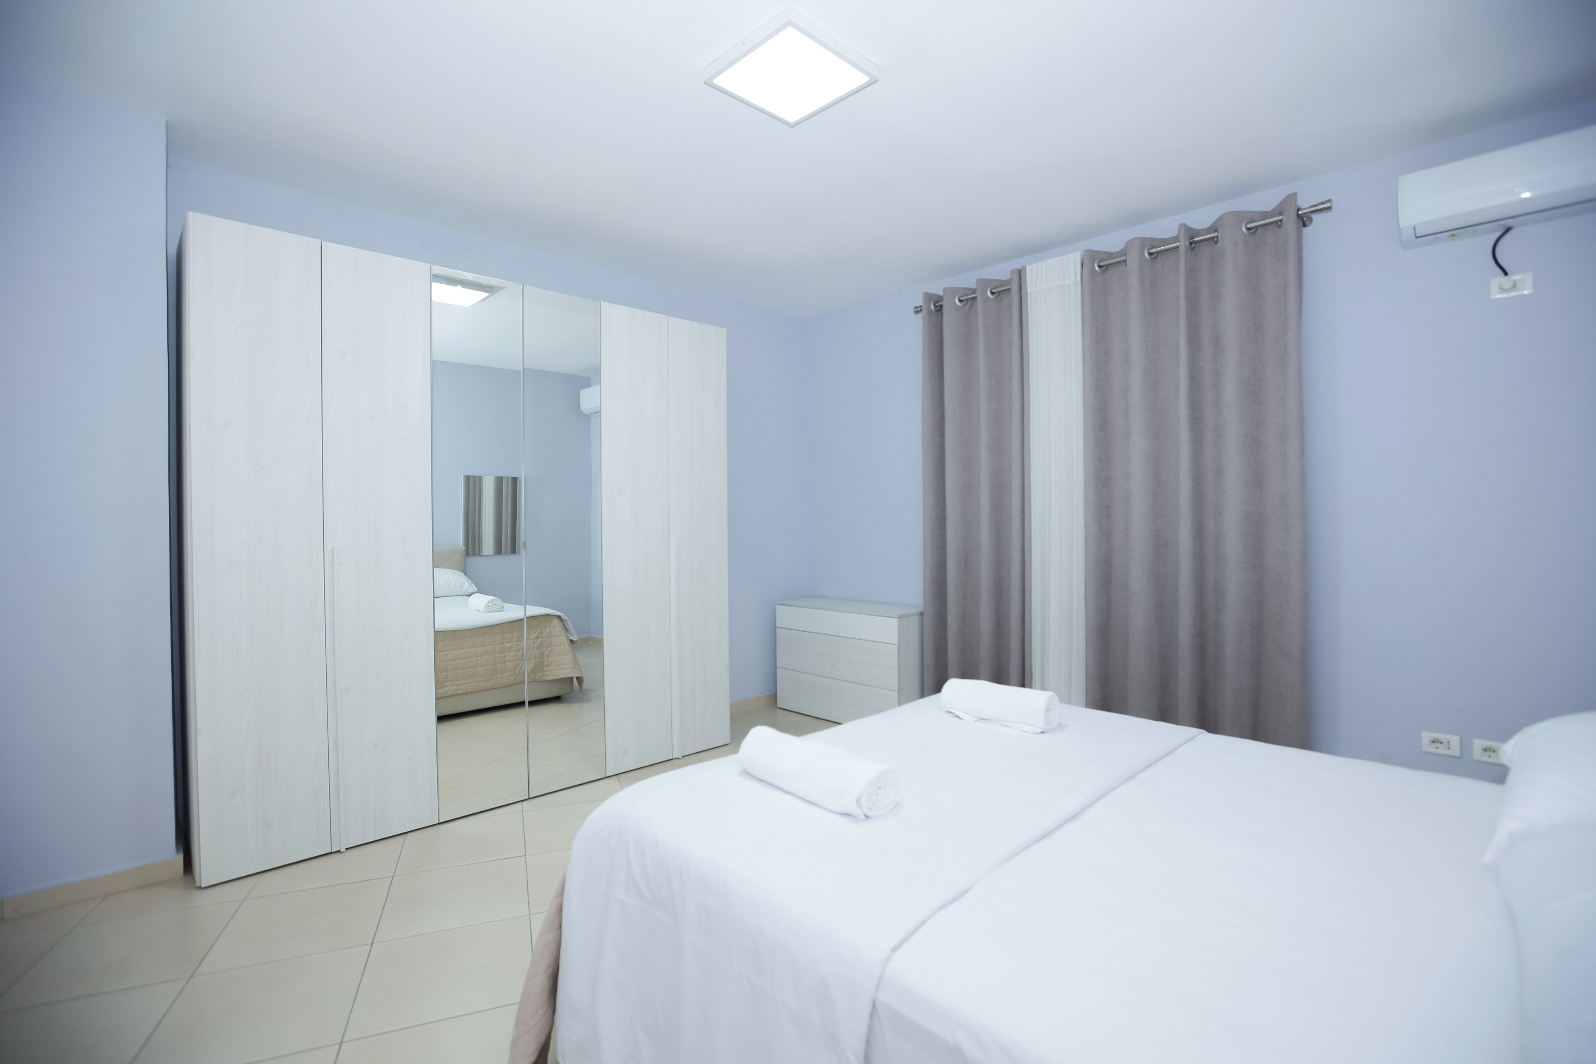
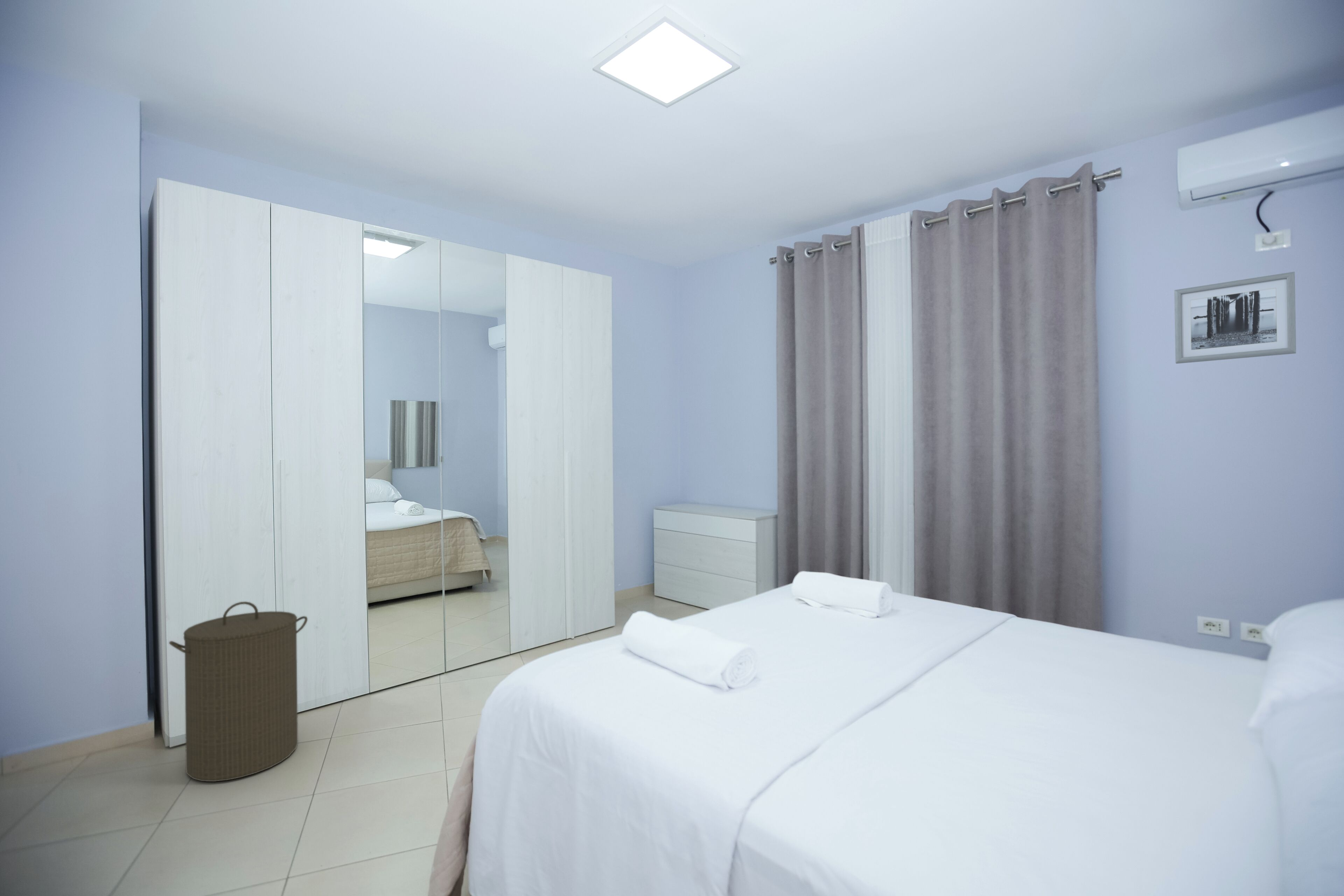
+ wall art (1232, 320)
+ laundry hamper (244, 679)
